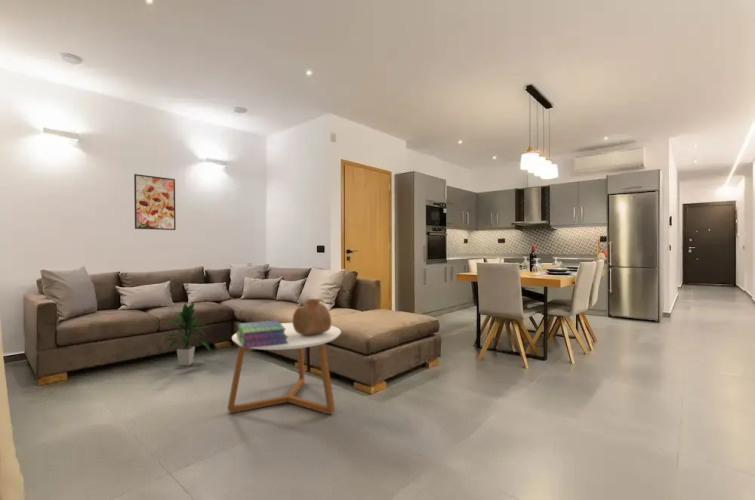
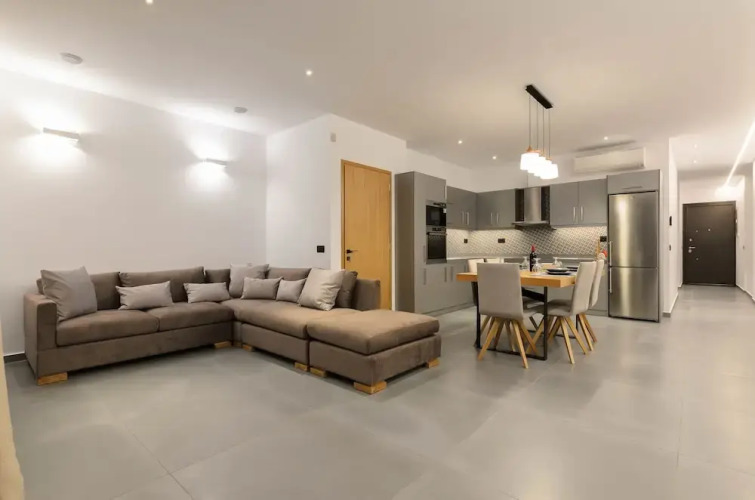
- vase (312, 316)
- indoor plant (187, 333)
- coffee table (298, 366)
- stack of books (261, 332)
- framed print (155, 203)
